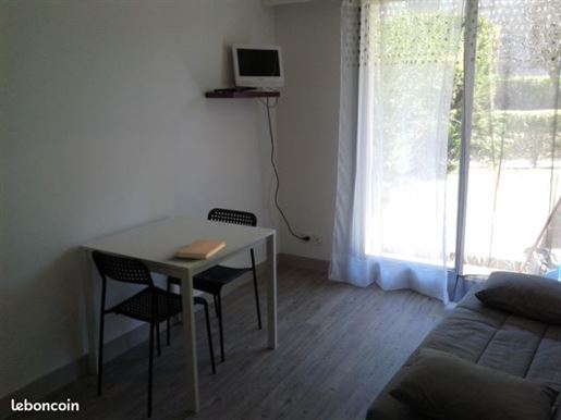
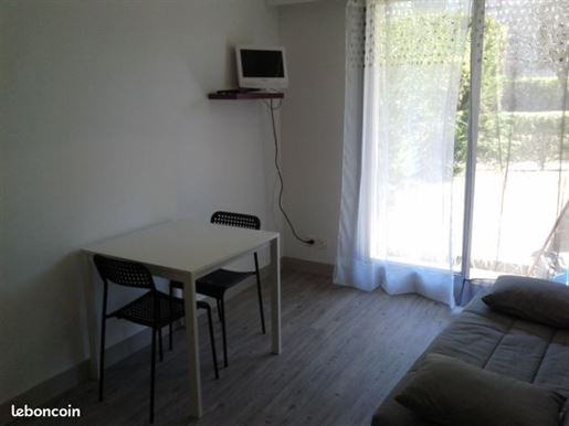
- notebook (202, 248)
